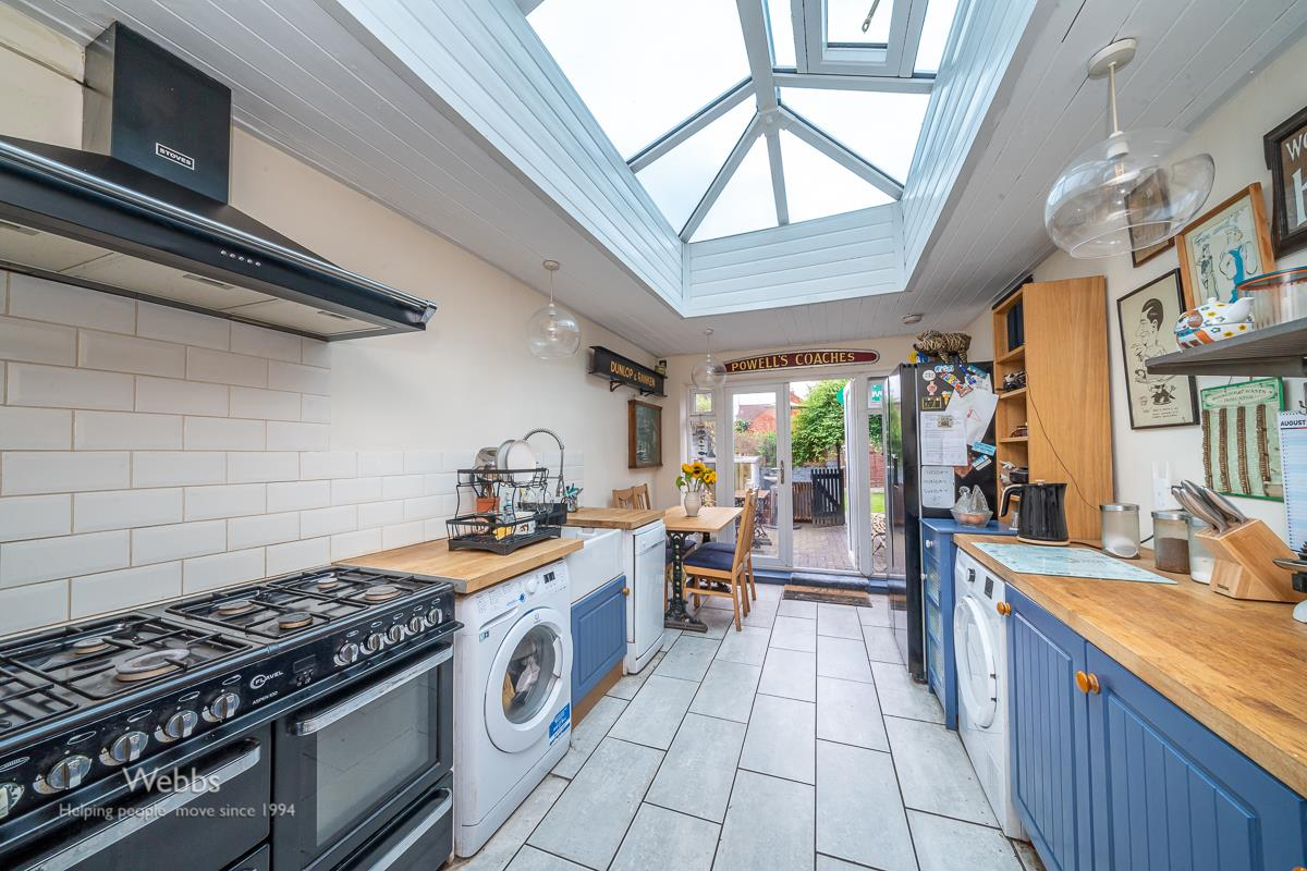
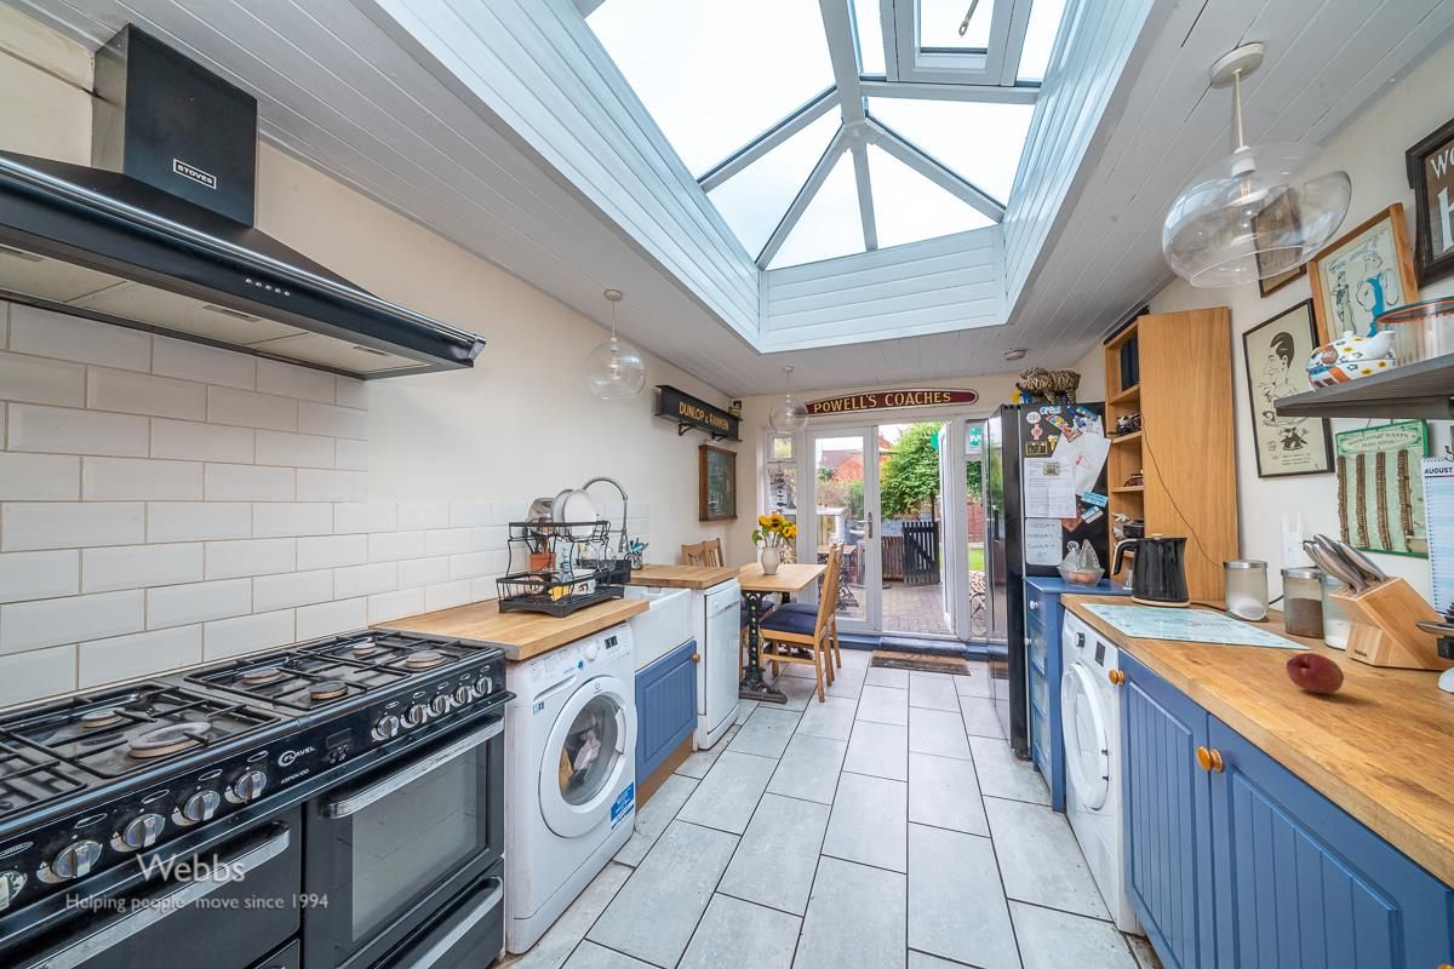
+ fruit (1313, 672)
